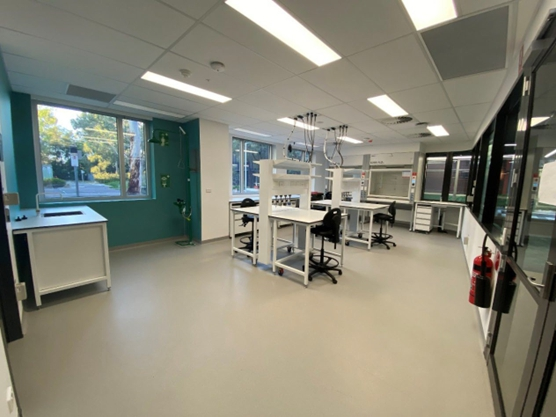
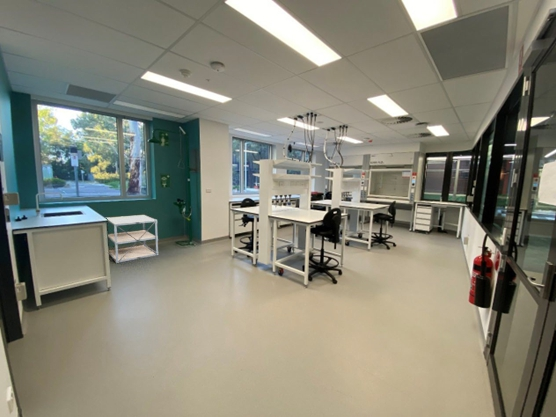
+ shelving unit (131, 236)
